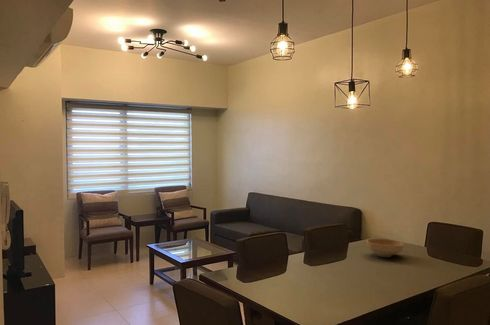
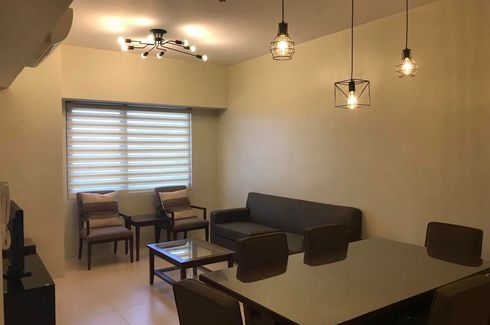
- bowl (384, 248)
